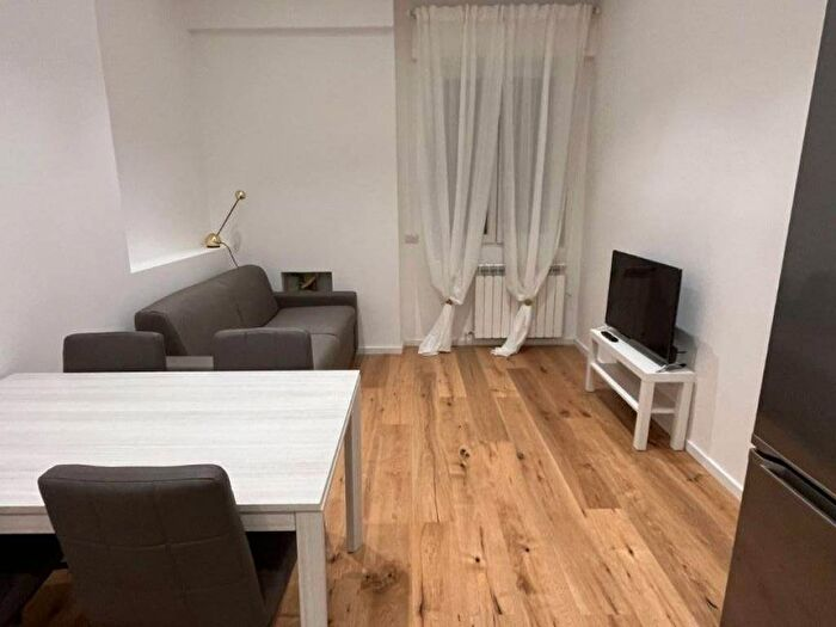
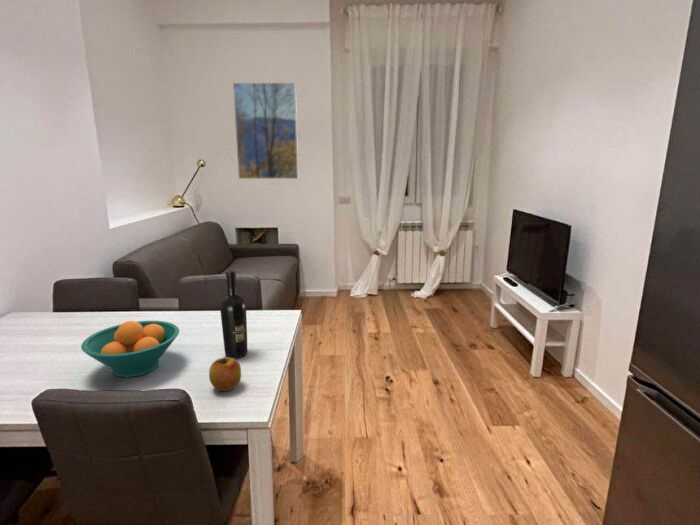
+ wine bottle (233, 313)
+ fruit bowl (133, 345)
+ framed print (266, 132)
+ apple (225, 371)
